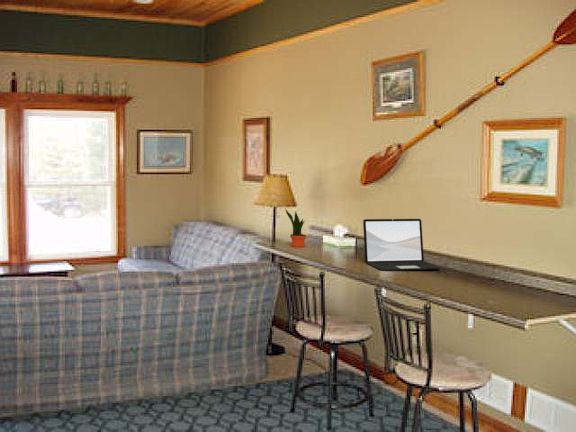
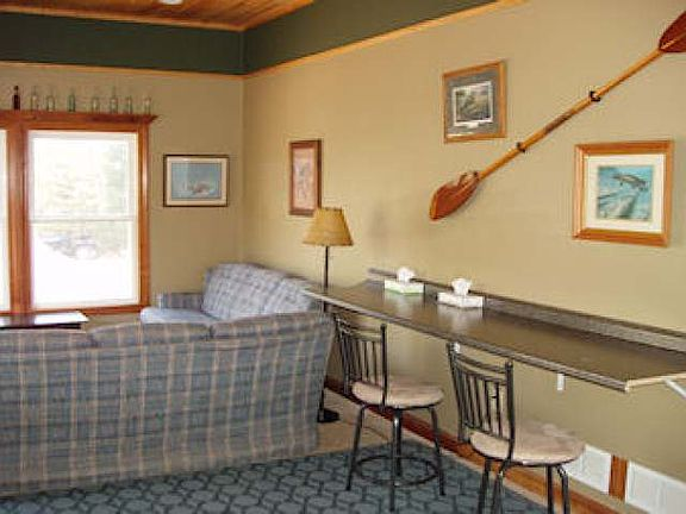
- laptop (401, 243)
- potted plant (295, 227)
